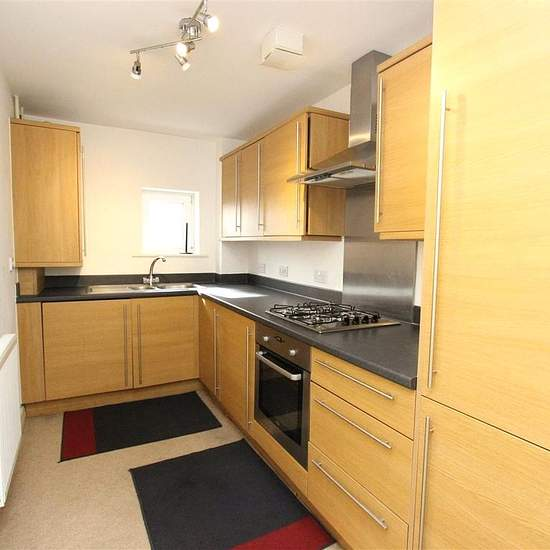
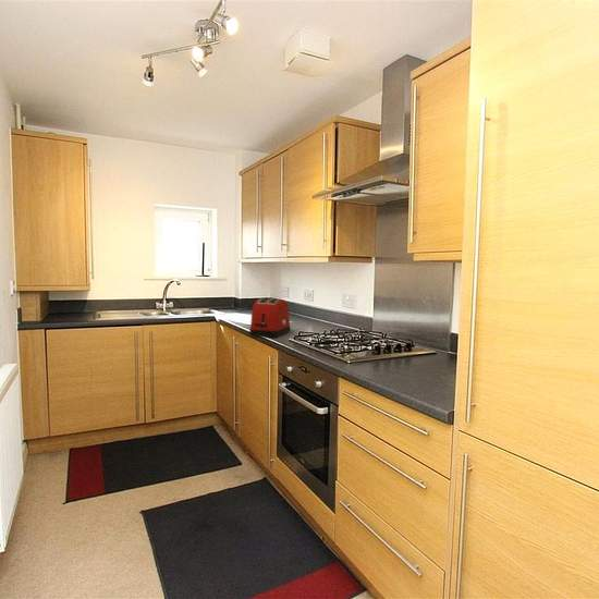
+ toaster (270, 316)
